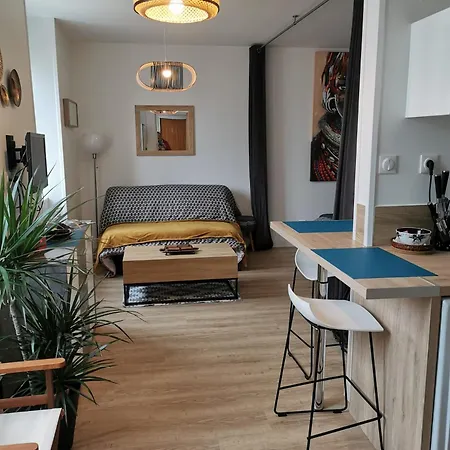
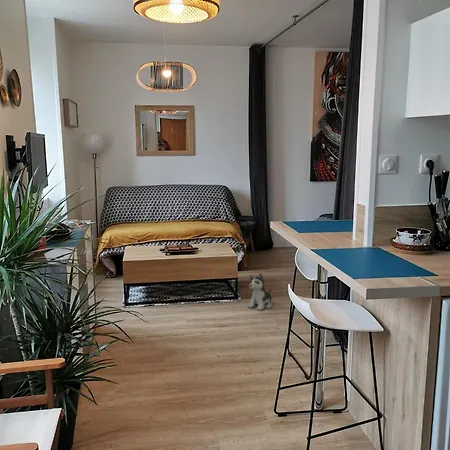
+ plush toy (261, 288)
